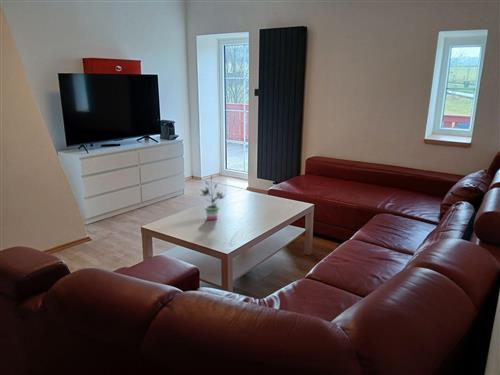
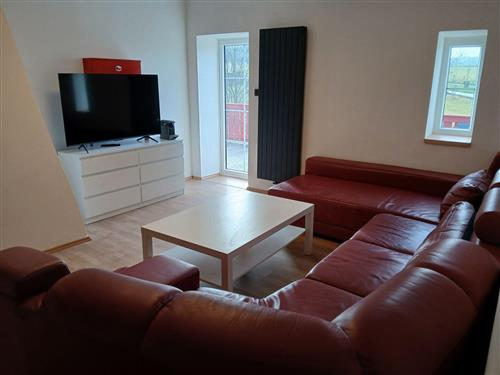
- potted plant (212, 198)
